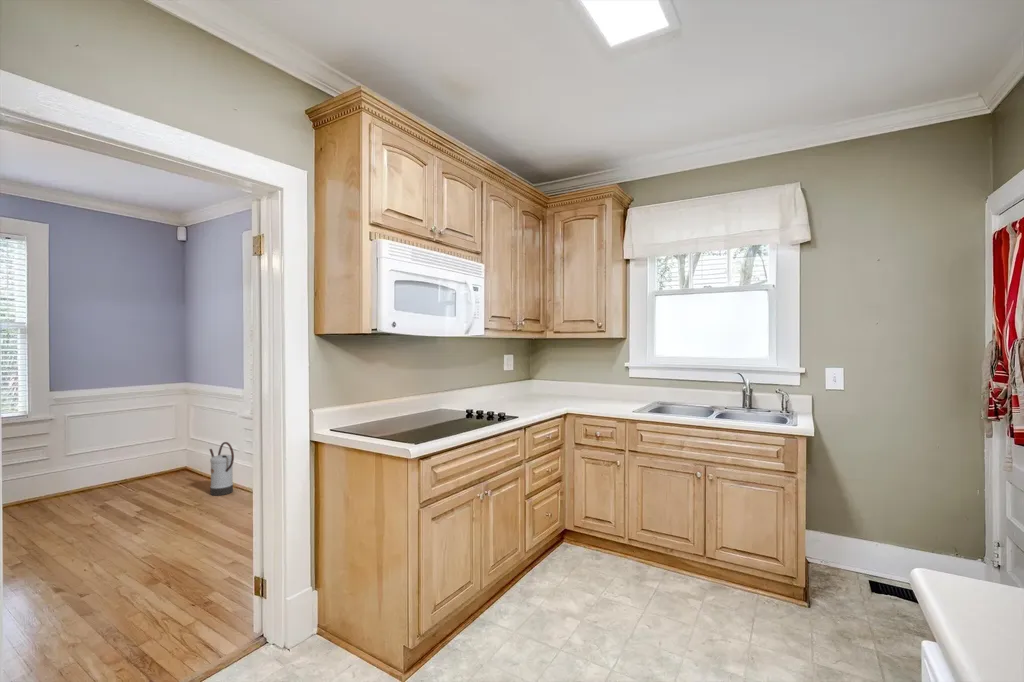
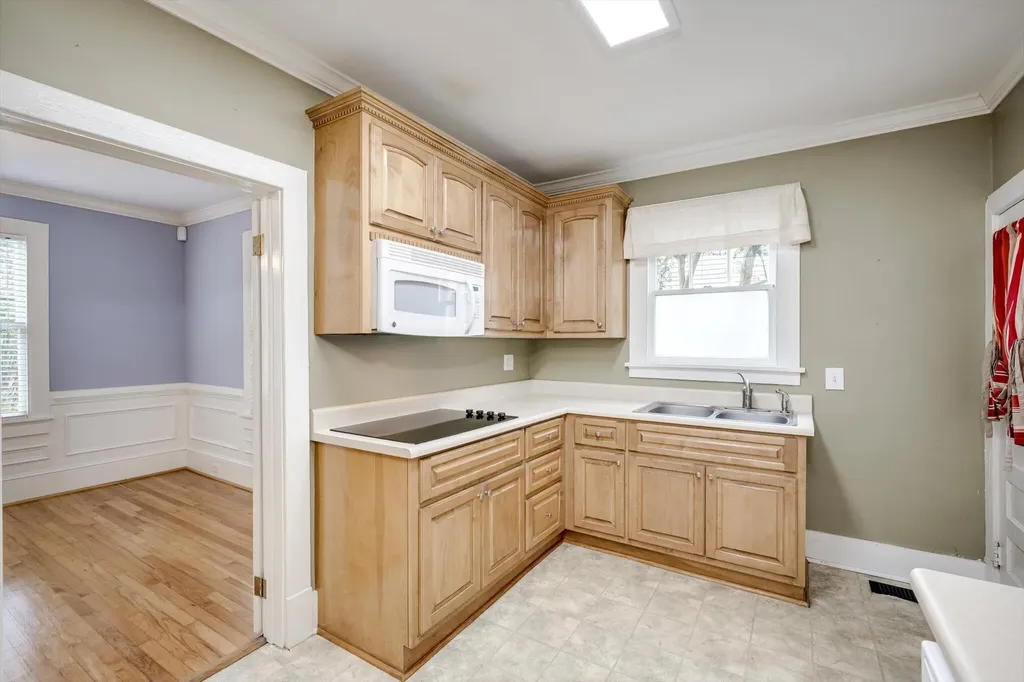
- watering can (221, 466)
